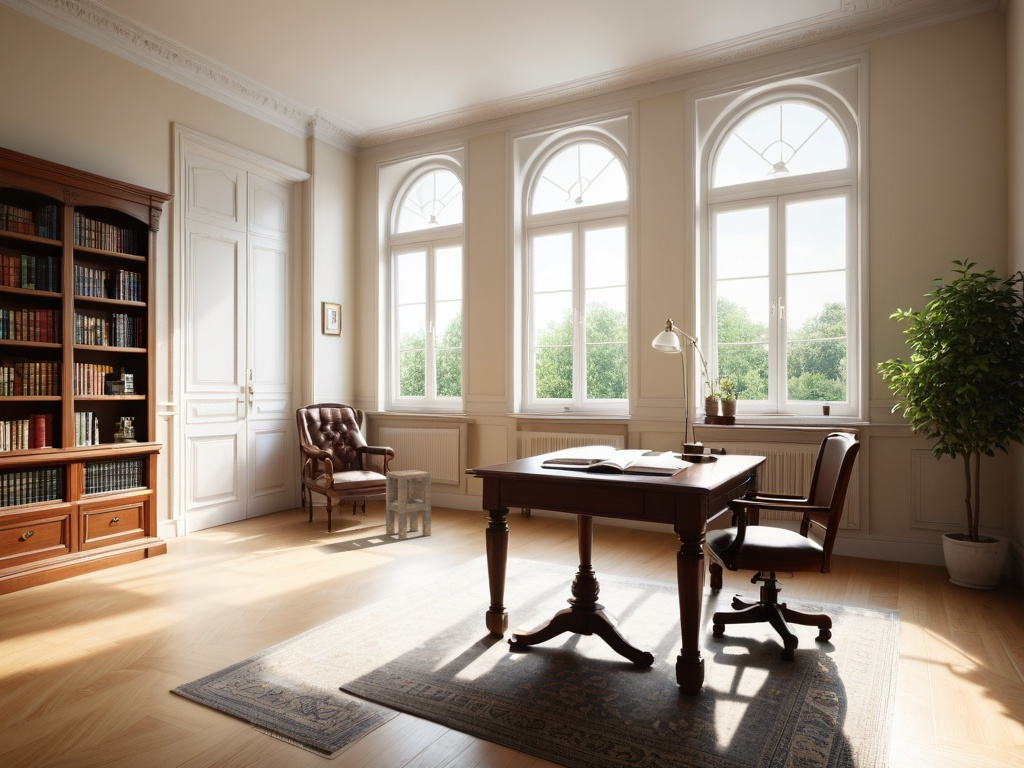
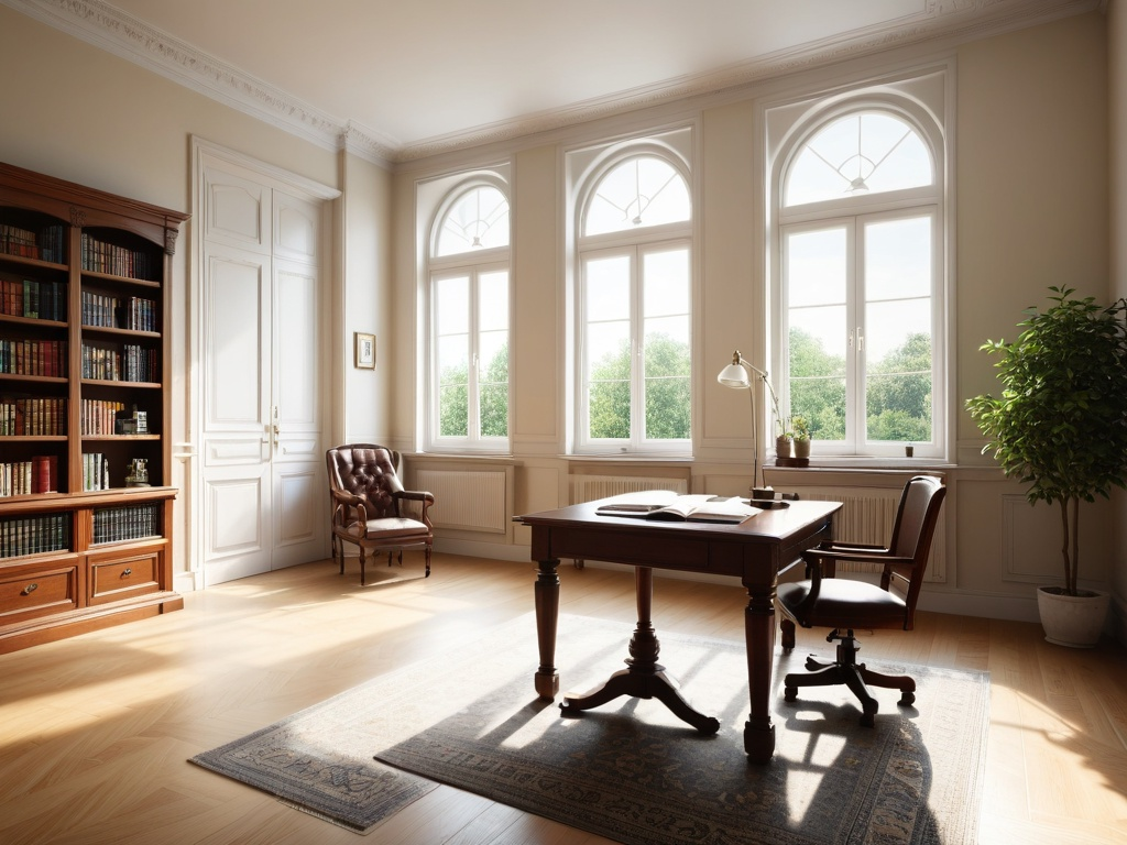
- side table (408, 503)
